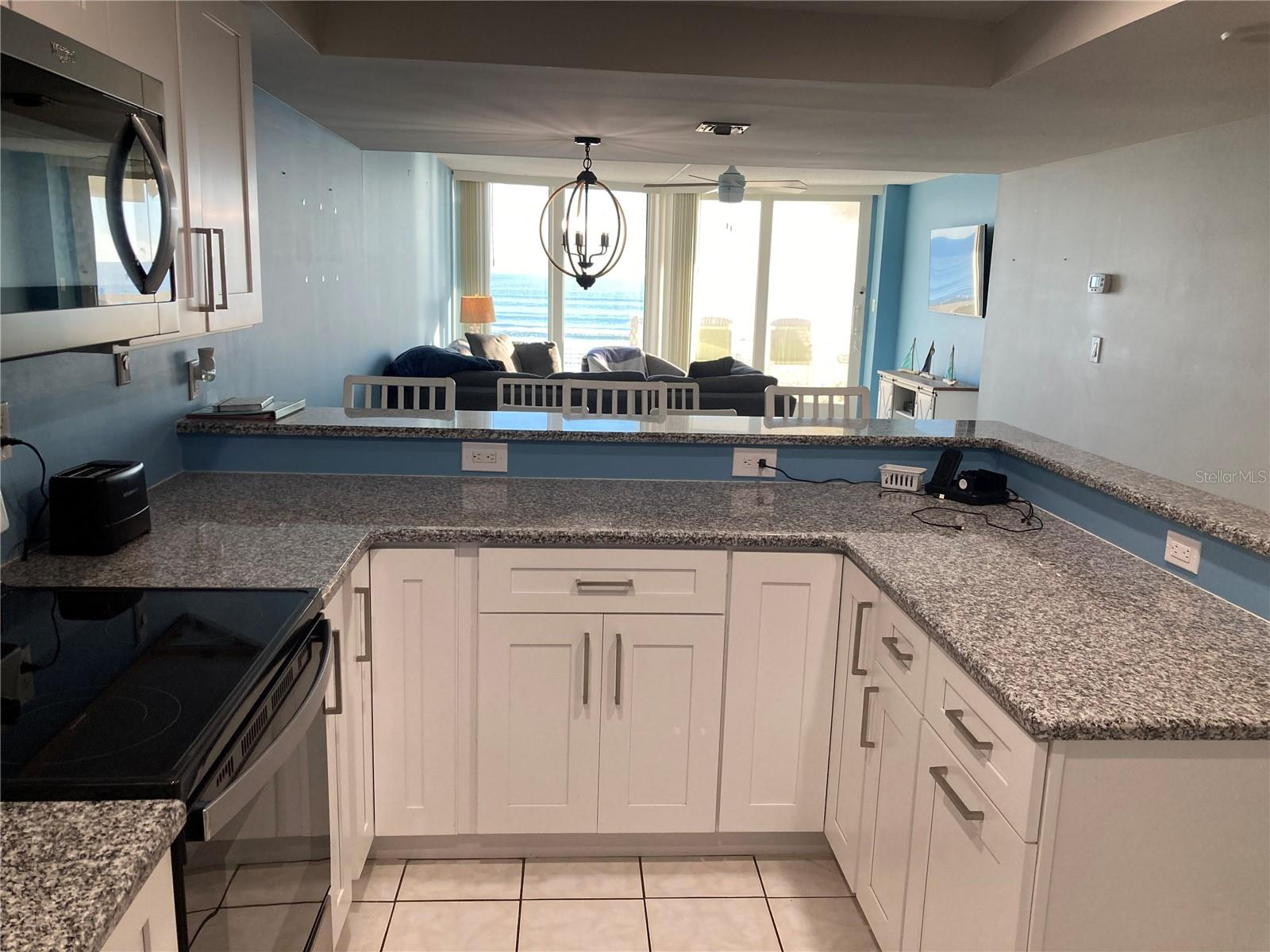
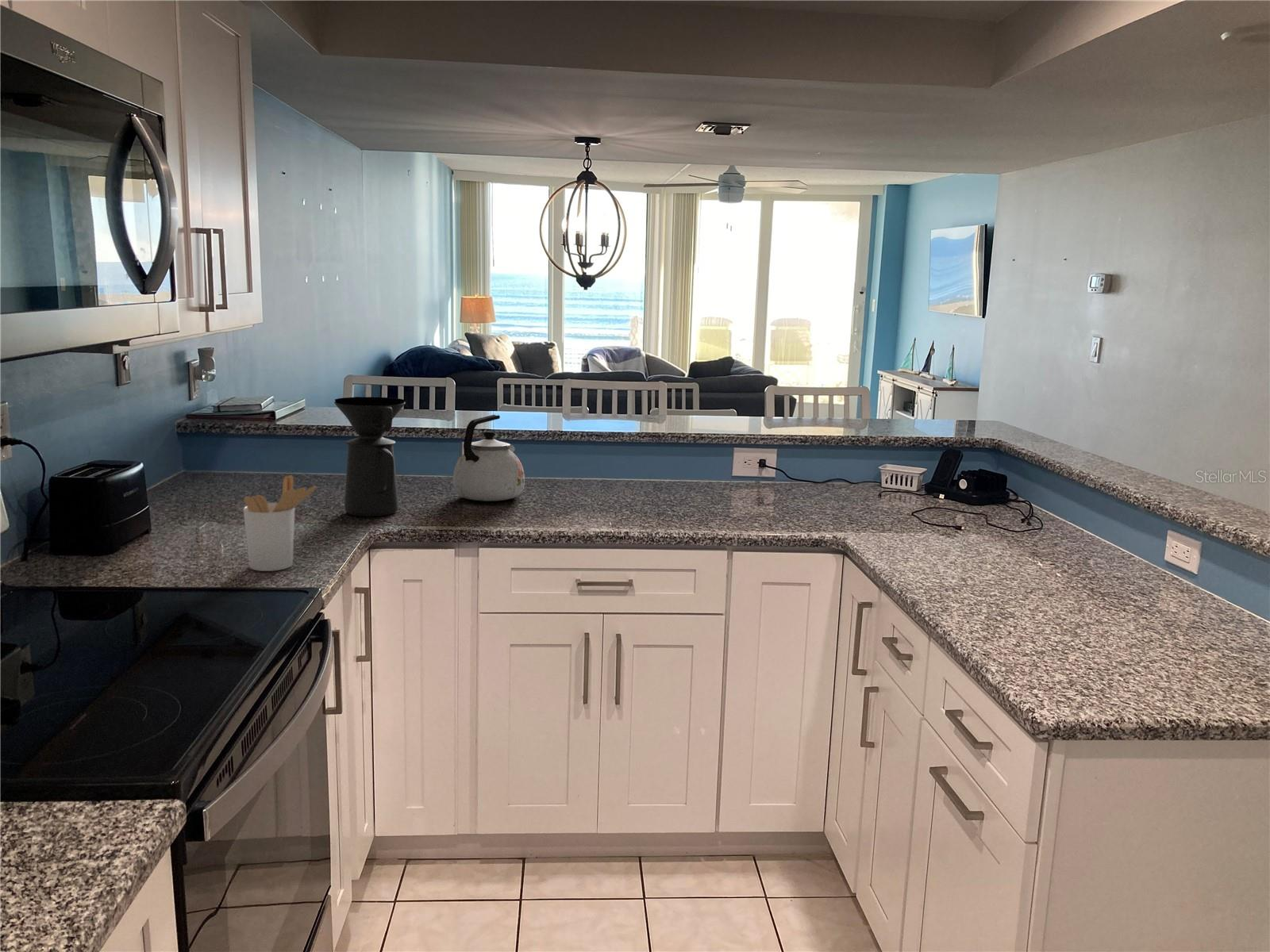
+ kettle (489, 456)
+ utensil holder (279, 524)
+ coffee maker (371, 456)
